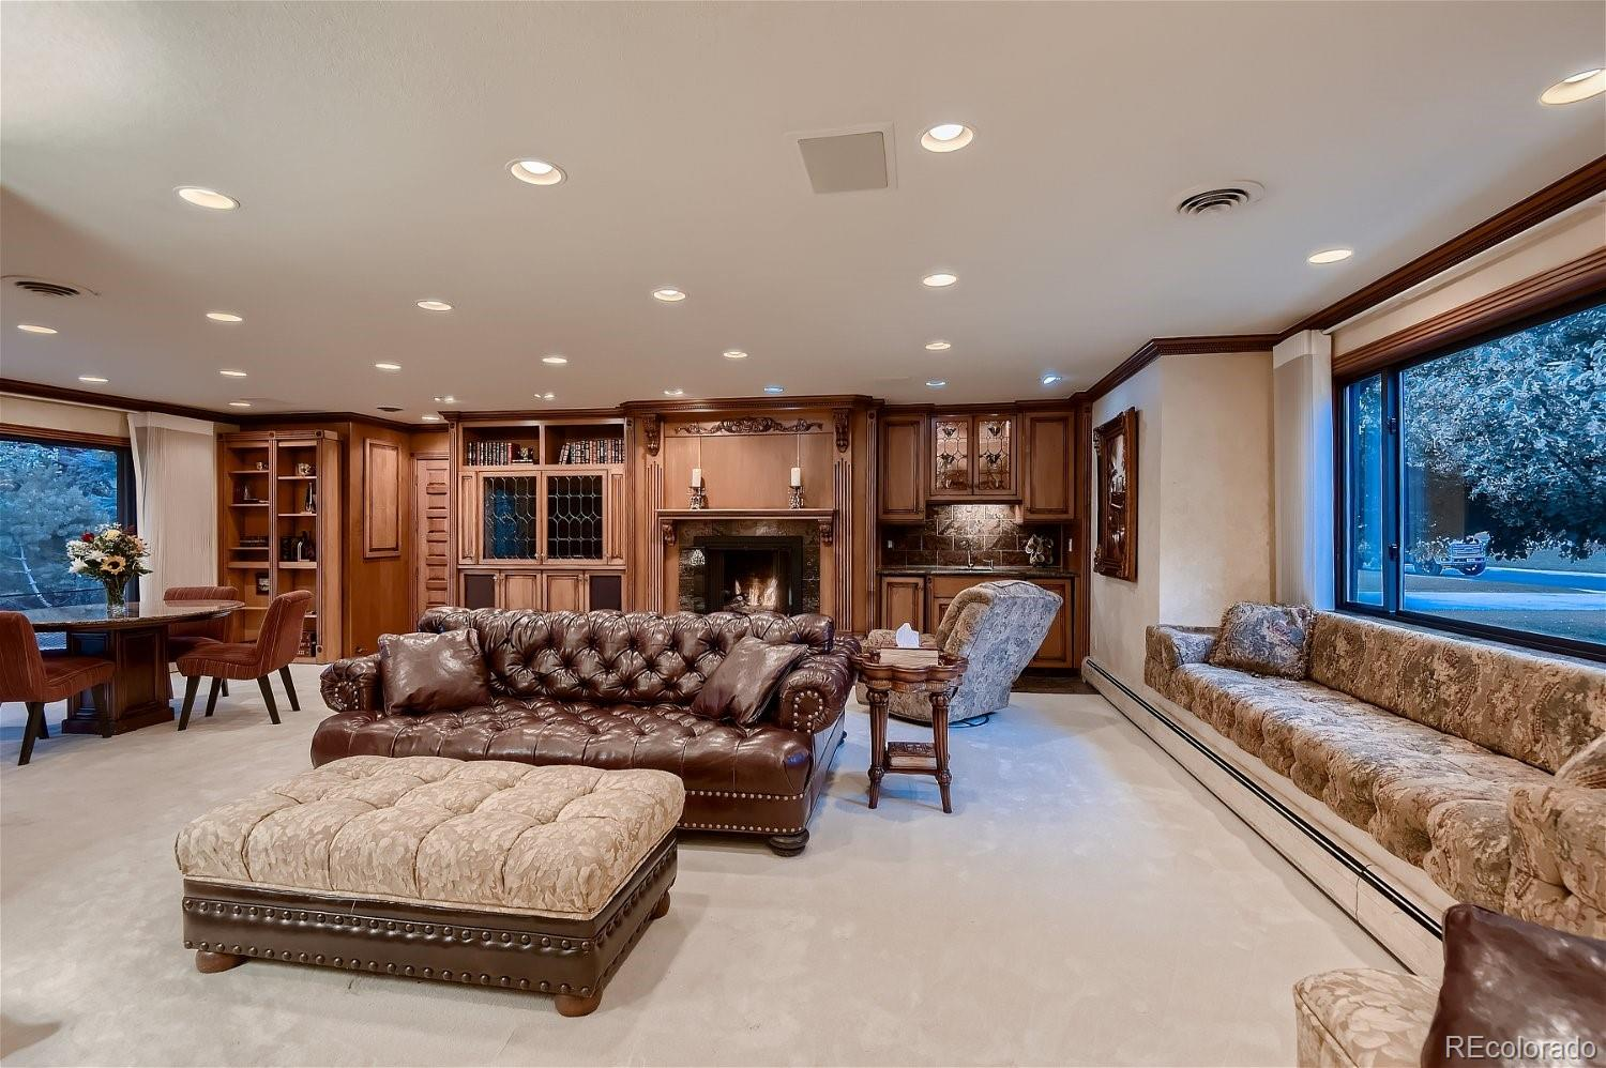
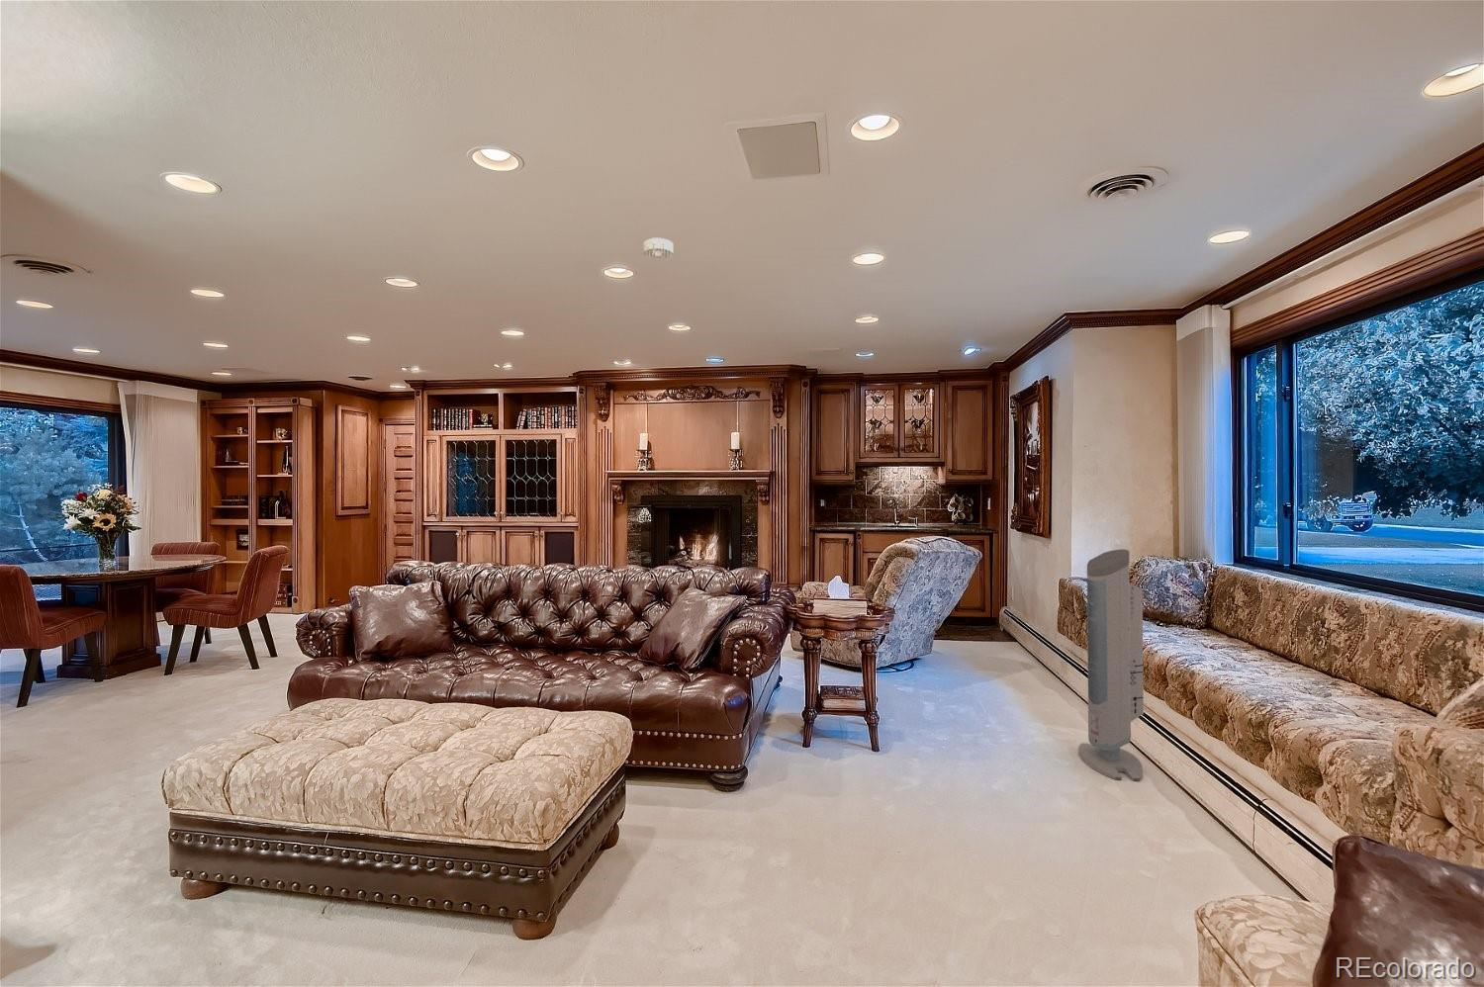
+ smoke detector (658, 247)
+ air purifier (1109, 654)
